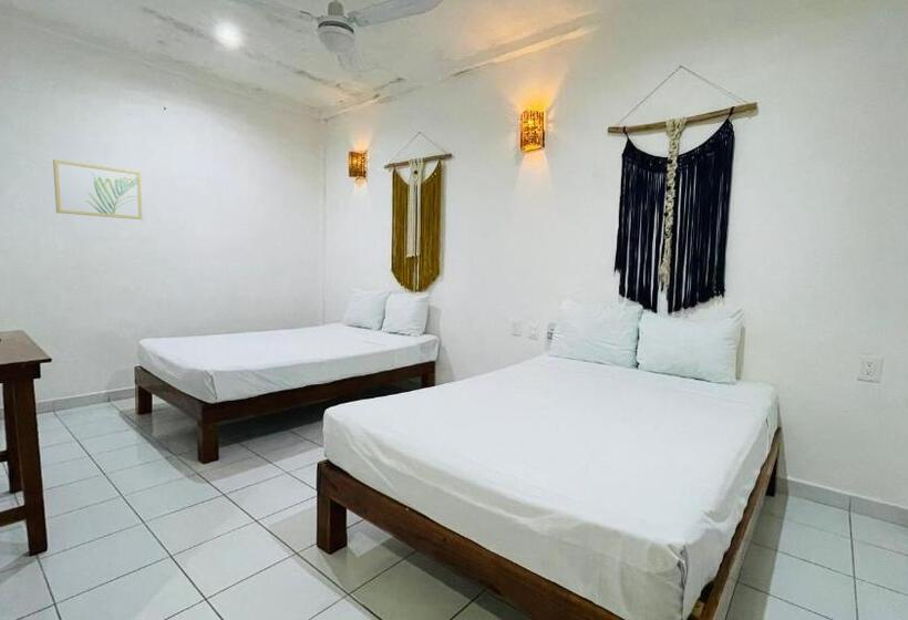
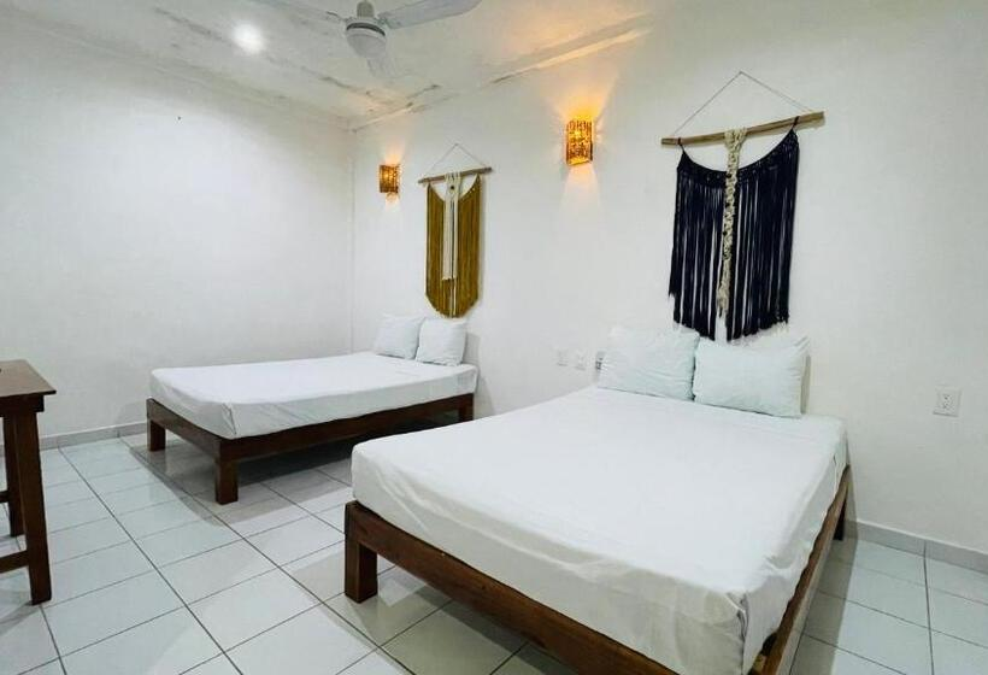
- wall art (100, 190)
